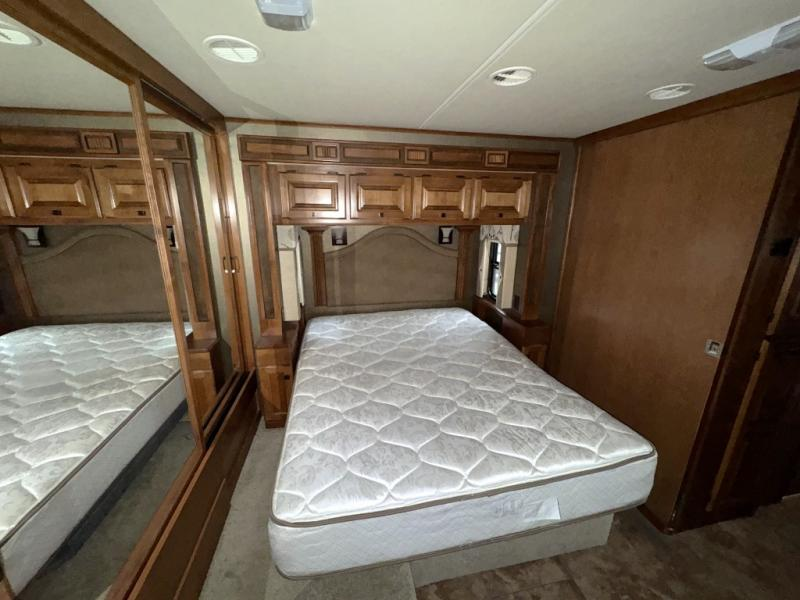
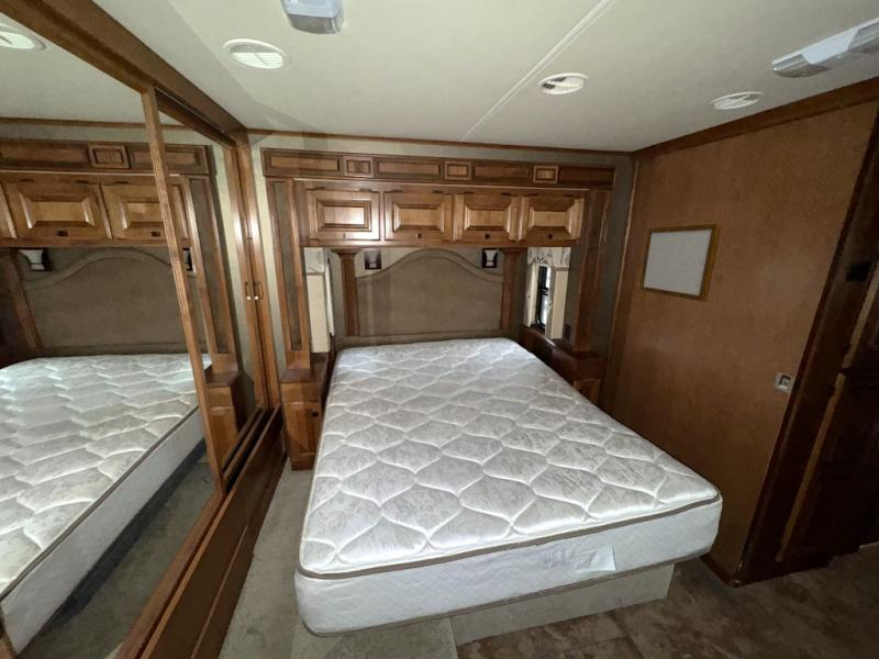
+ writing board (675, 261)
